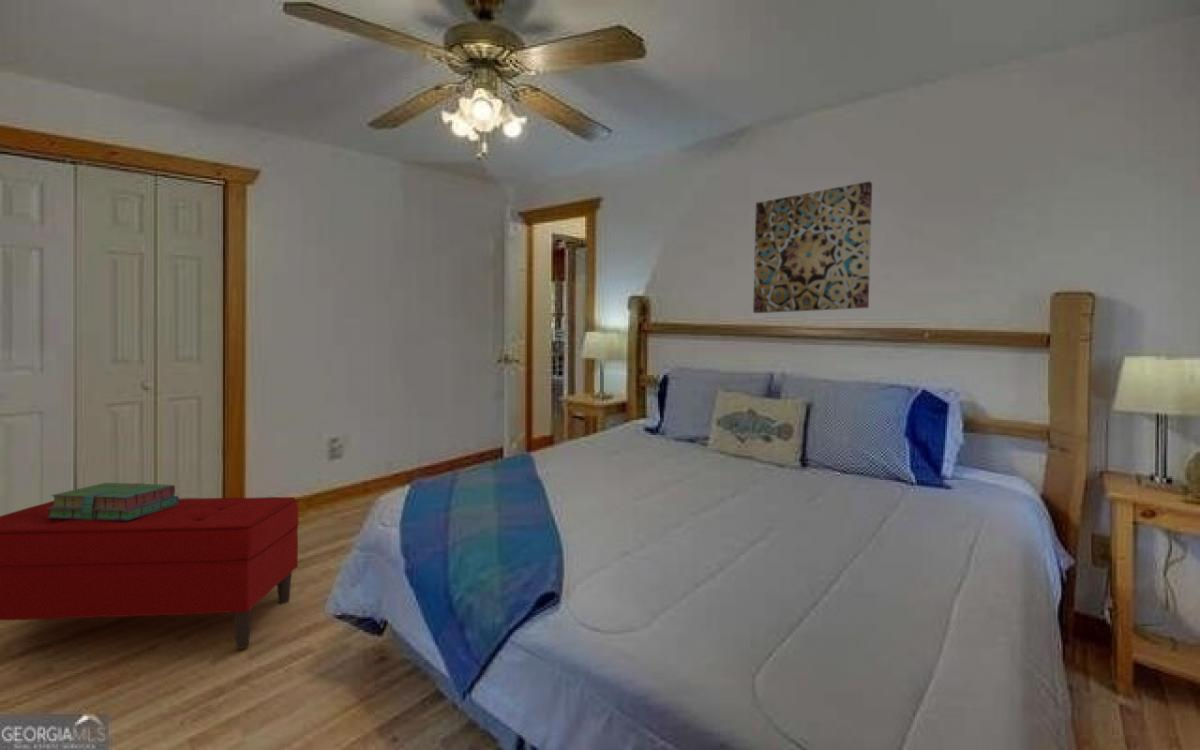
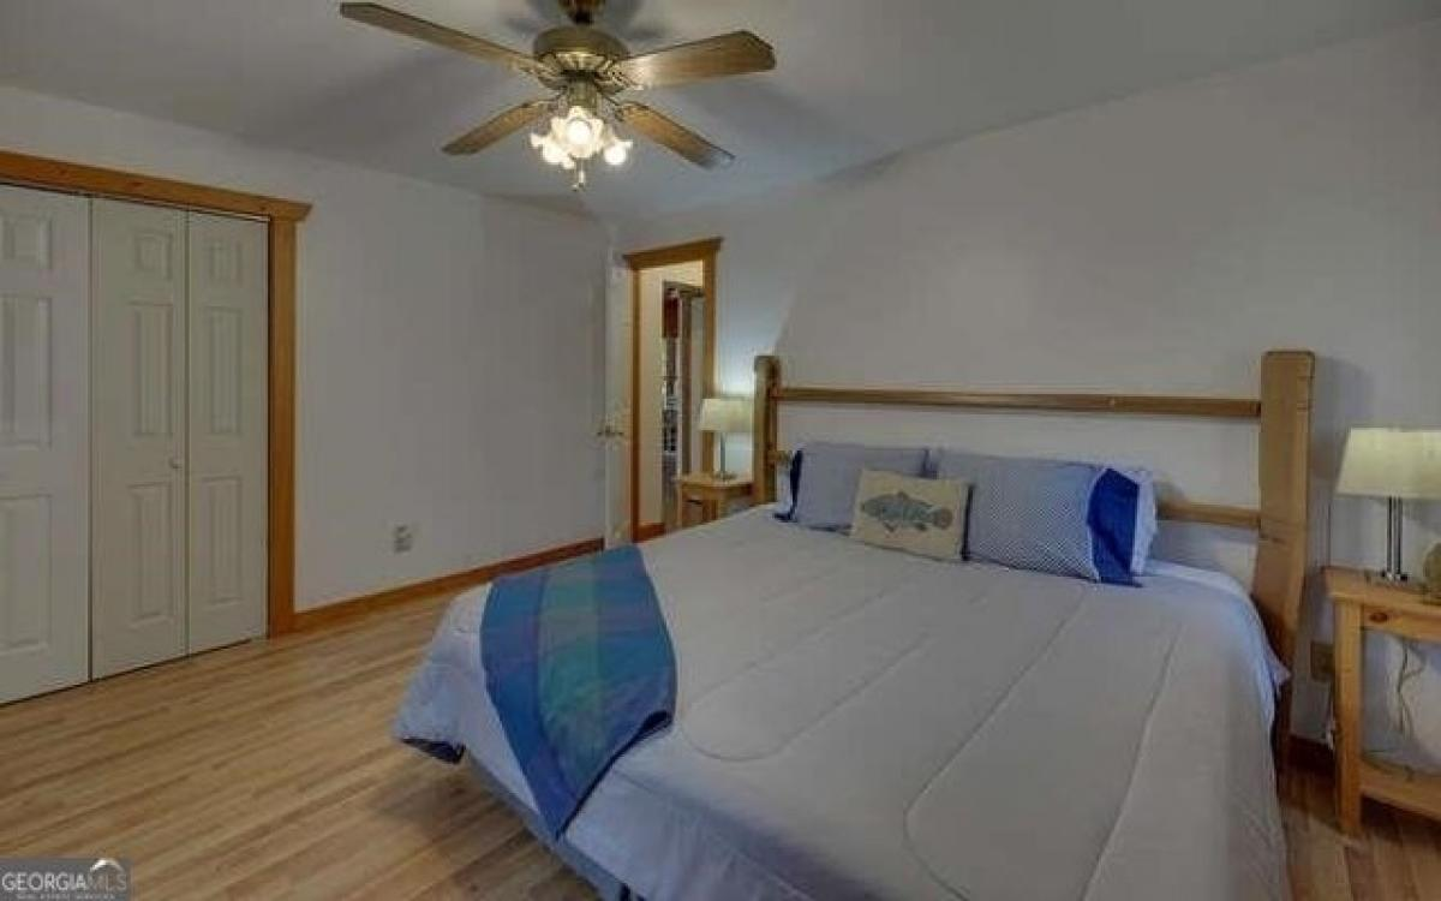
- bench (144, 570)
- wall art (808, 252)
- stack of books (115, 499)
